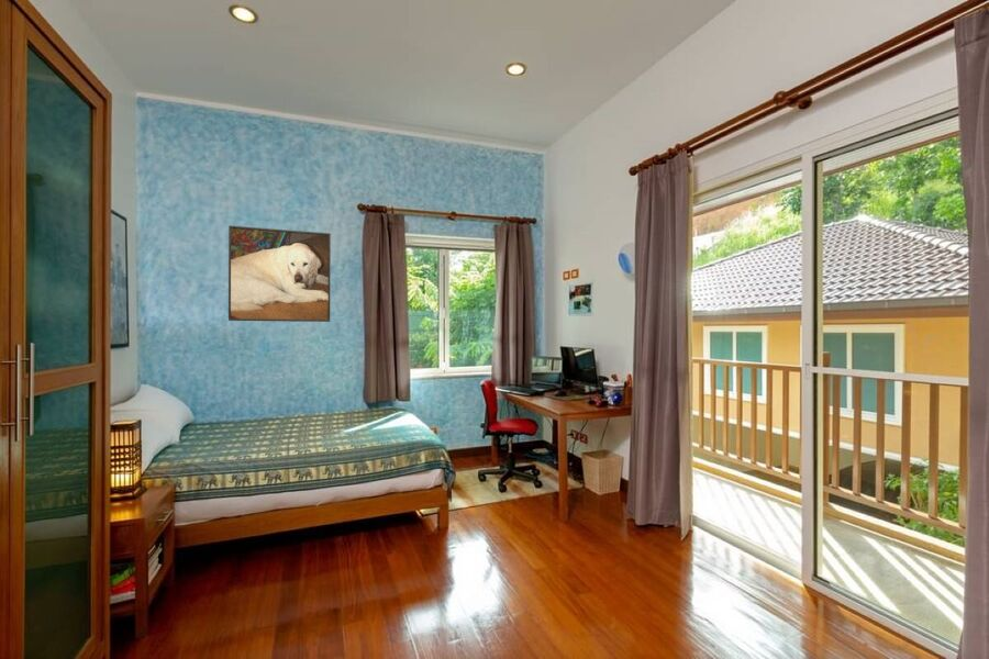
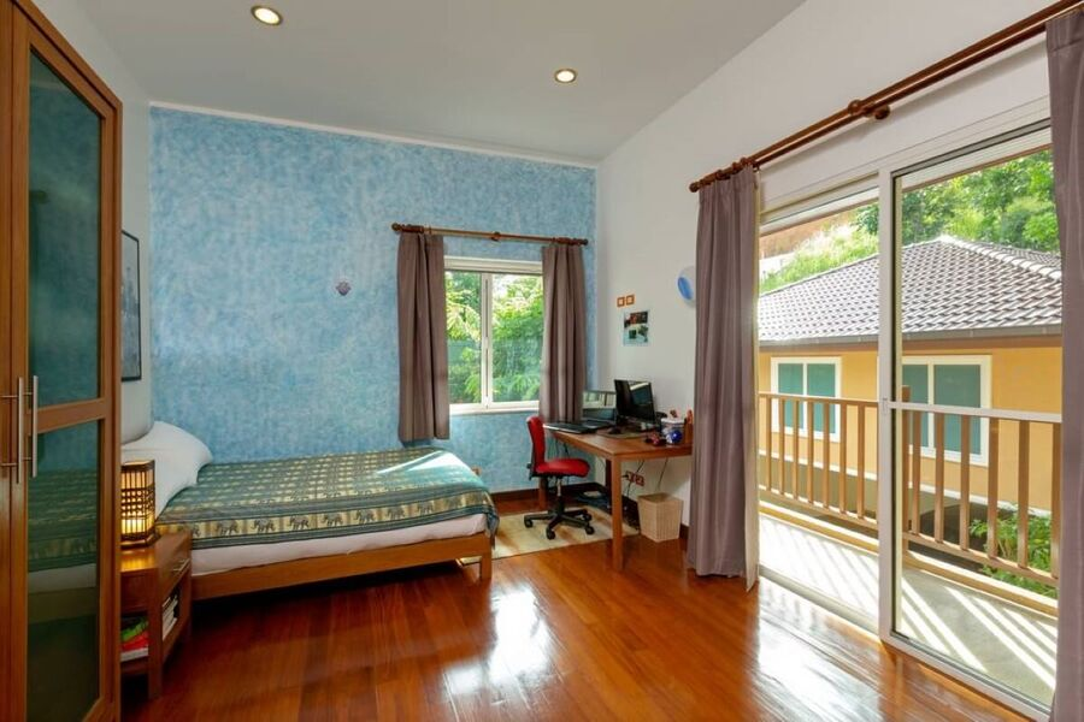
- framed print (281, 275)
